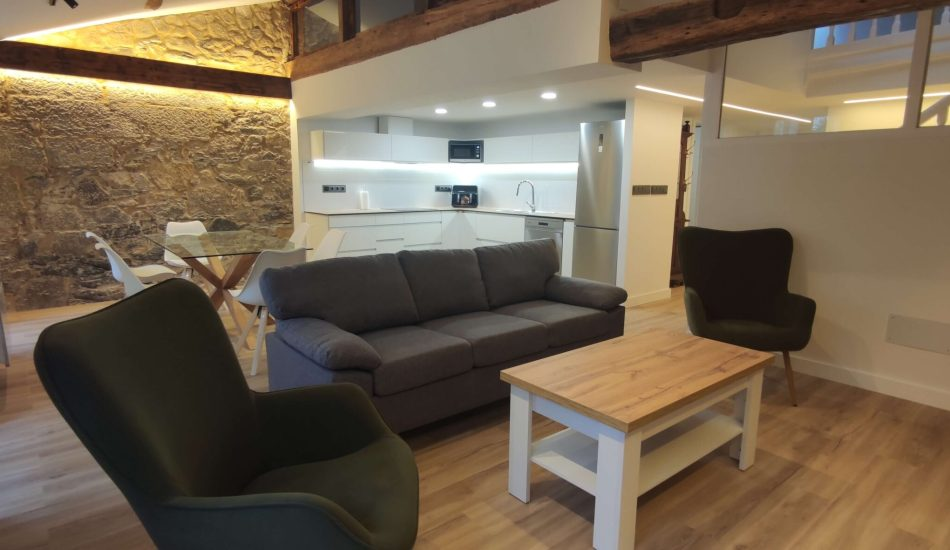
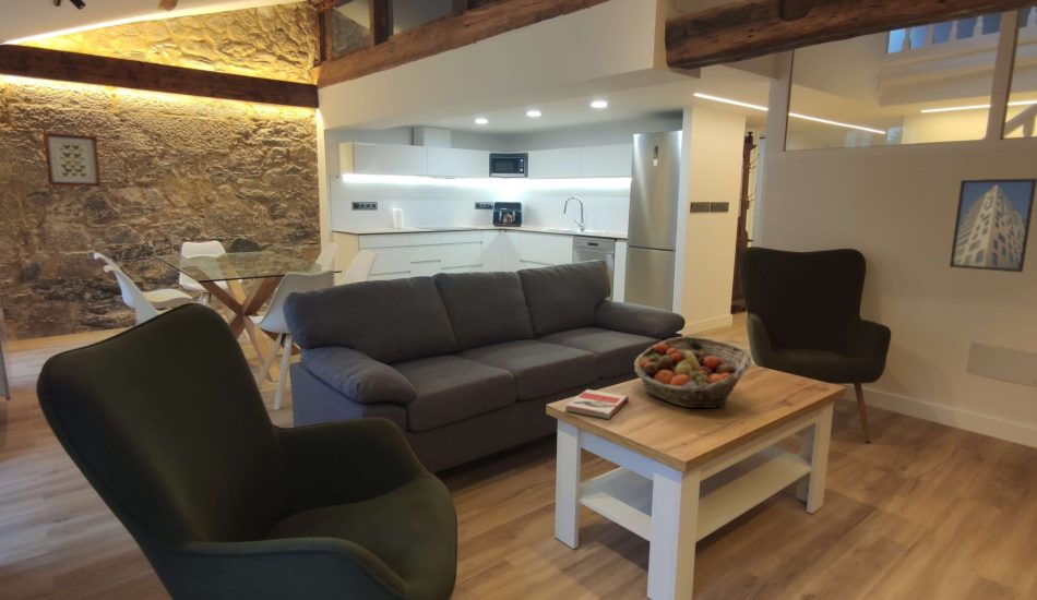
+ wall art (72, 160)
+ fruit basket (689, 370)
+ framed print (991, 225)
+ book (597, 403)
